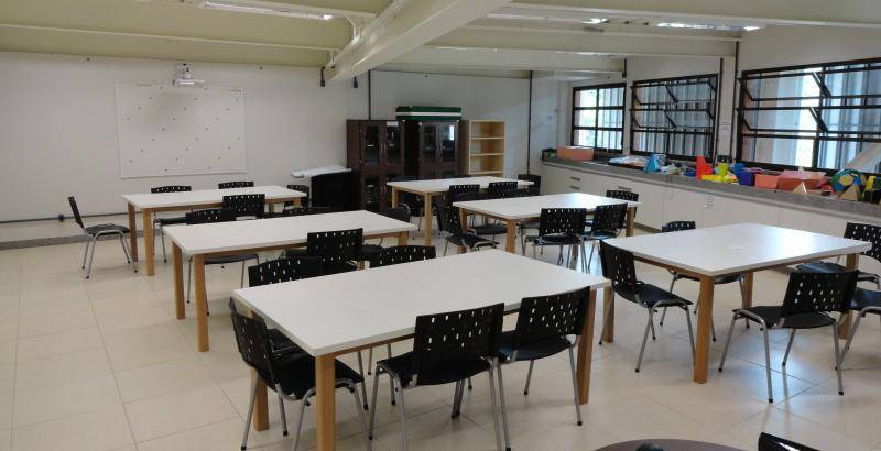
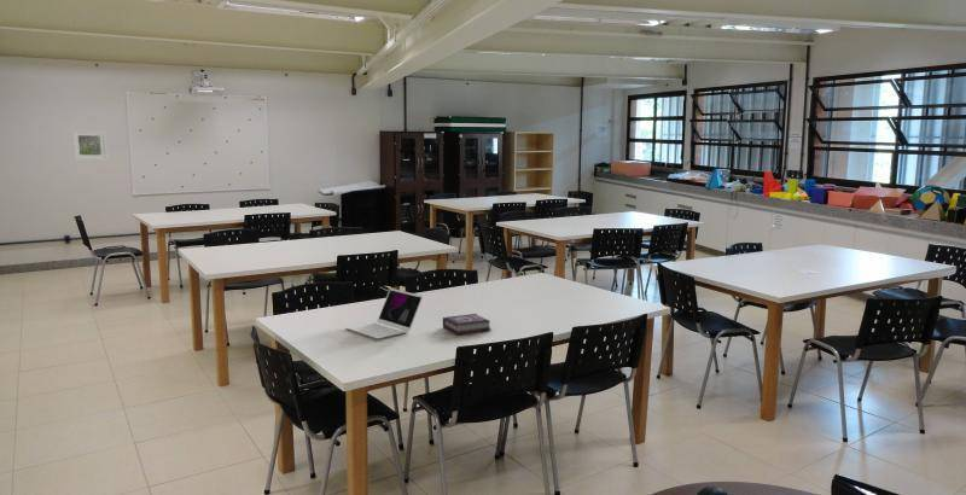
+ book (466, 322)
+ laptop (384, 310)
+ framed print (89, 145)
